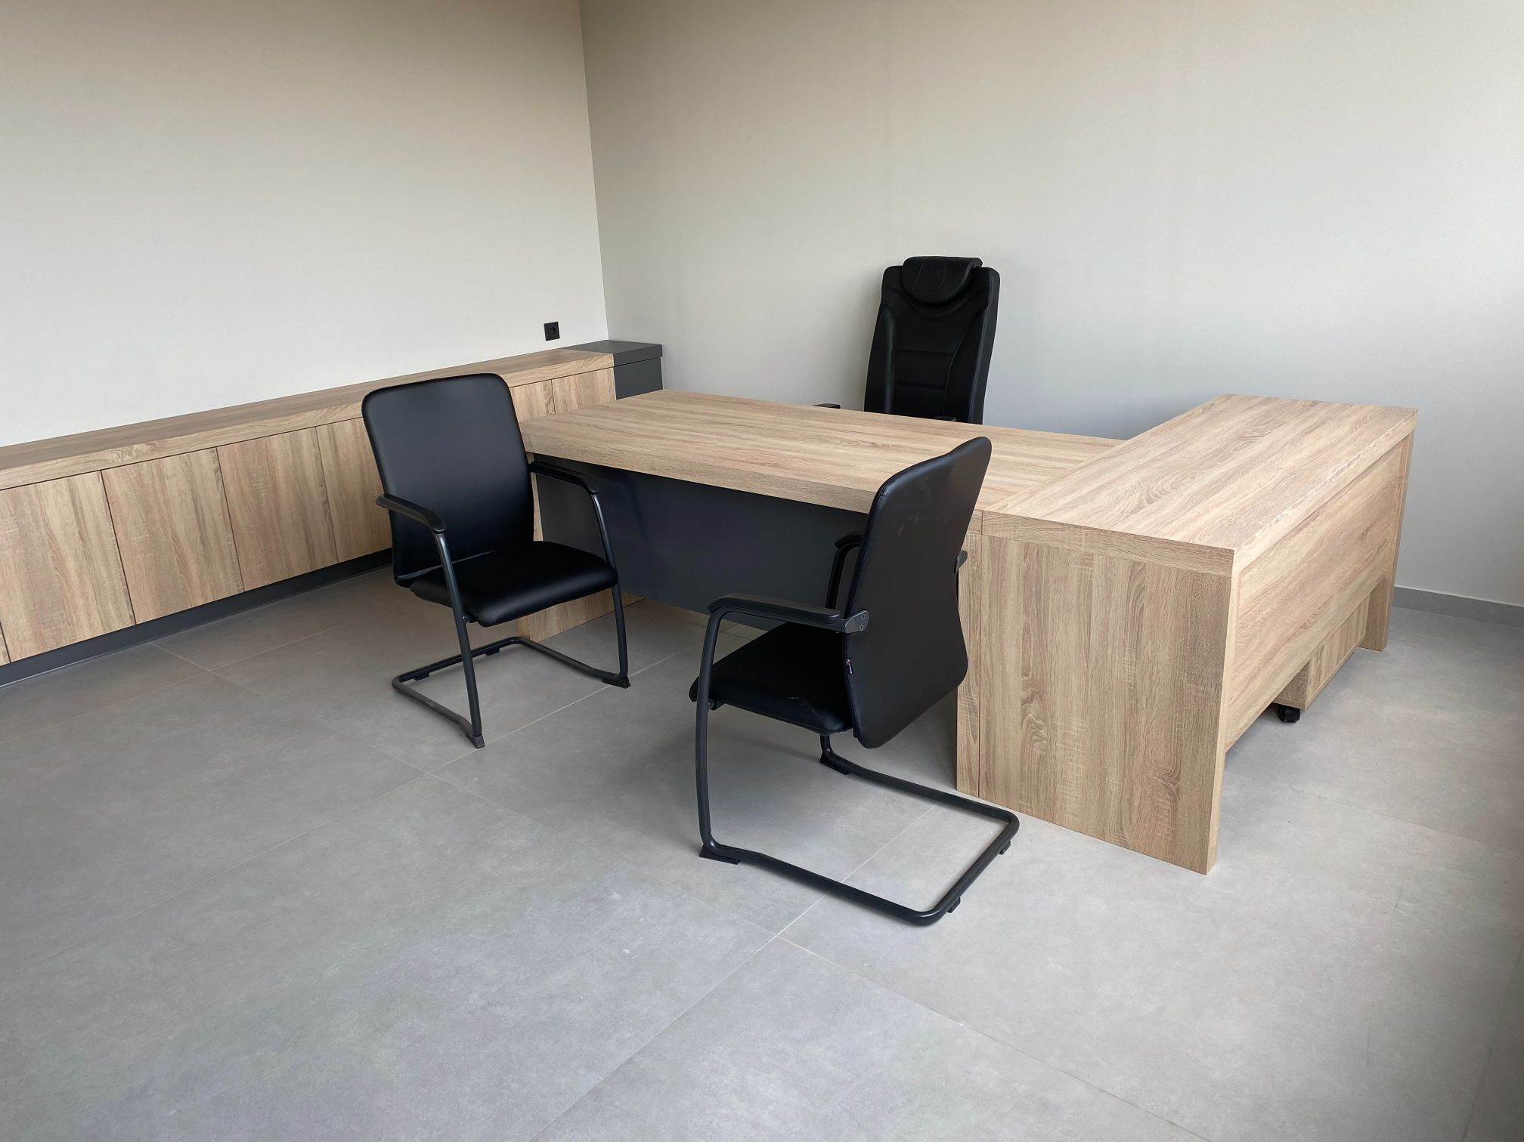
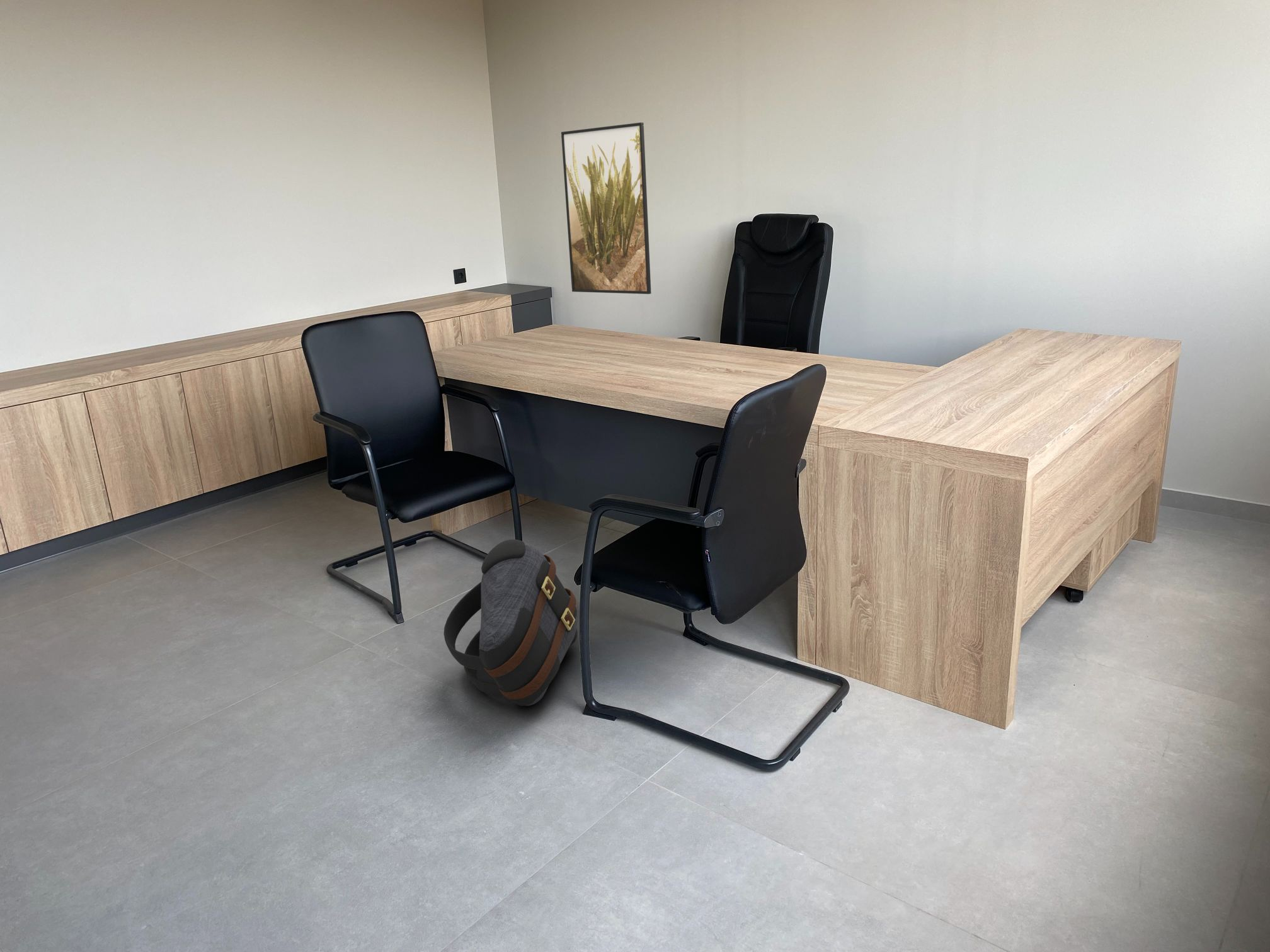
+ backpack (506, 619)
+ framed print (605, 212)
